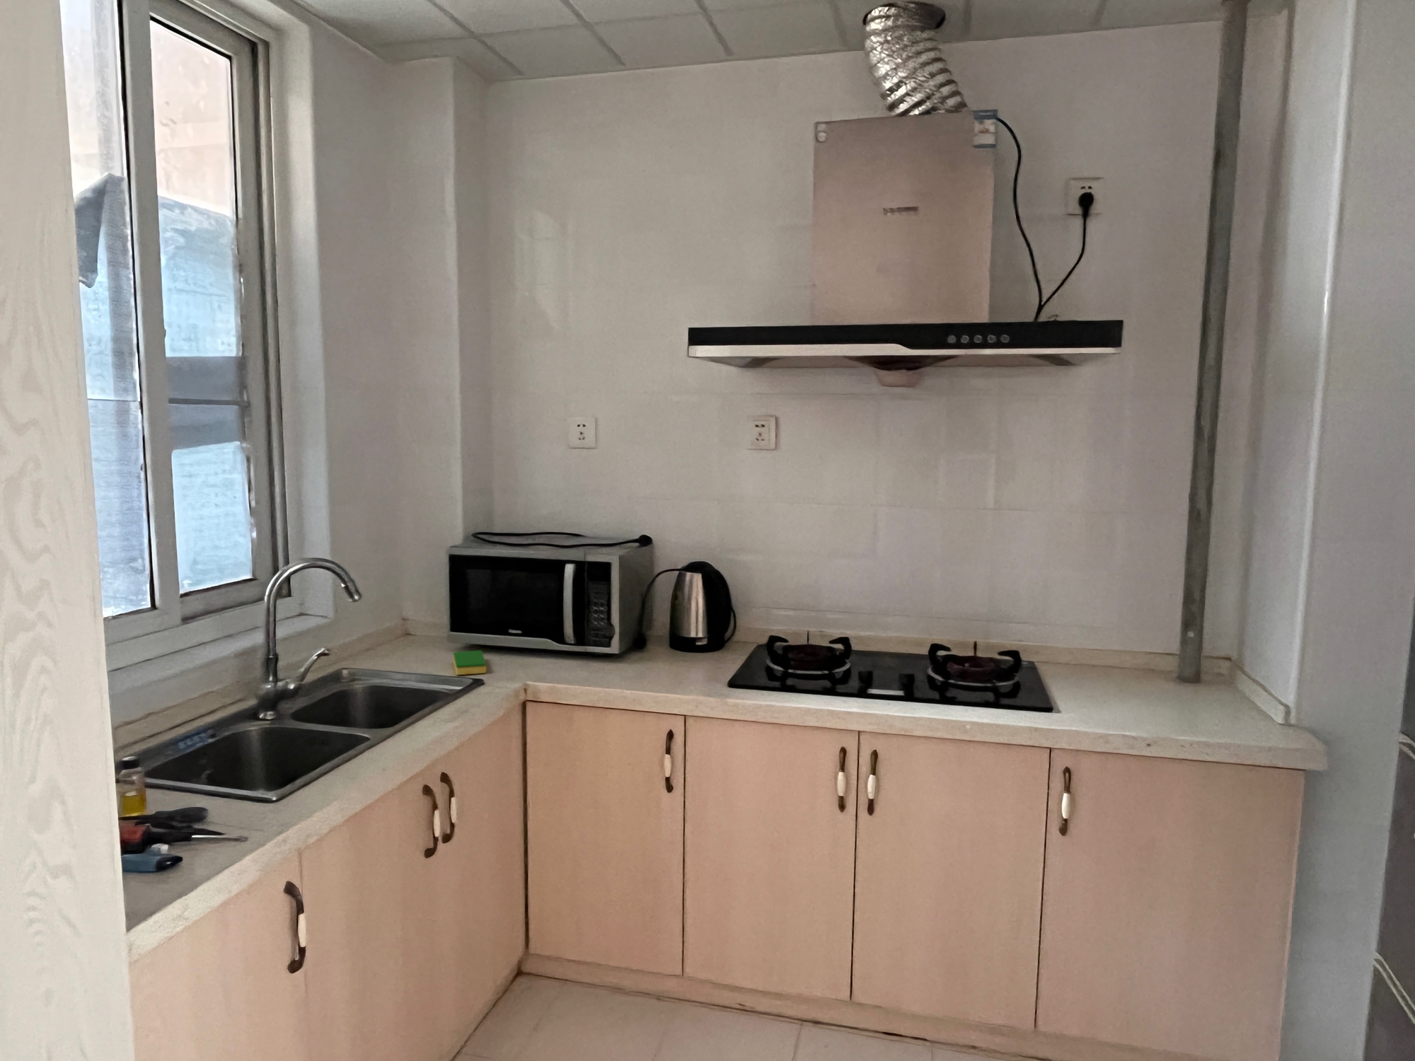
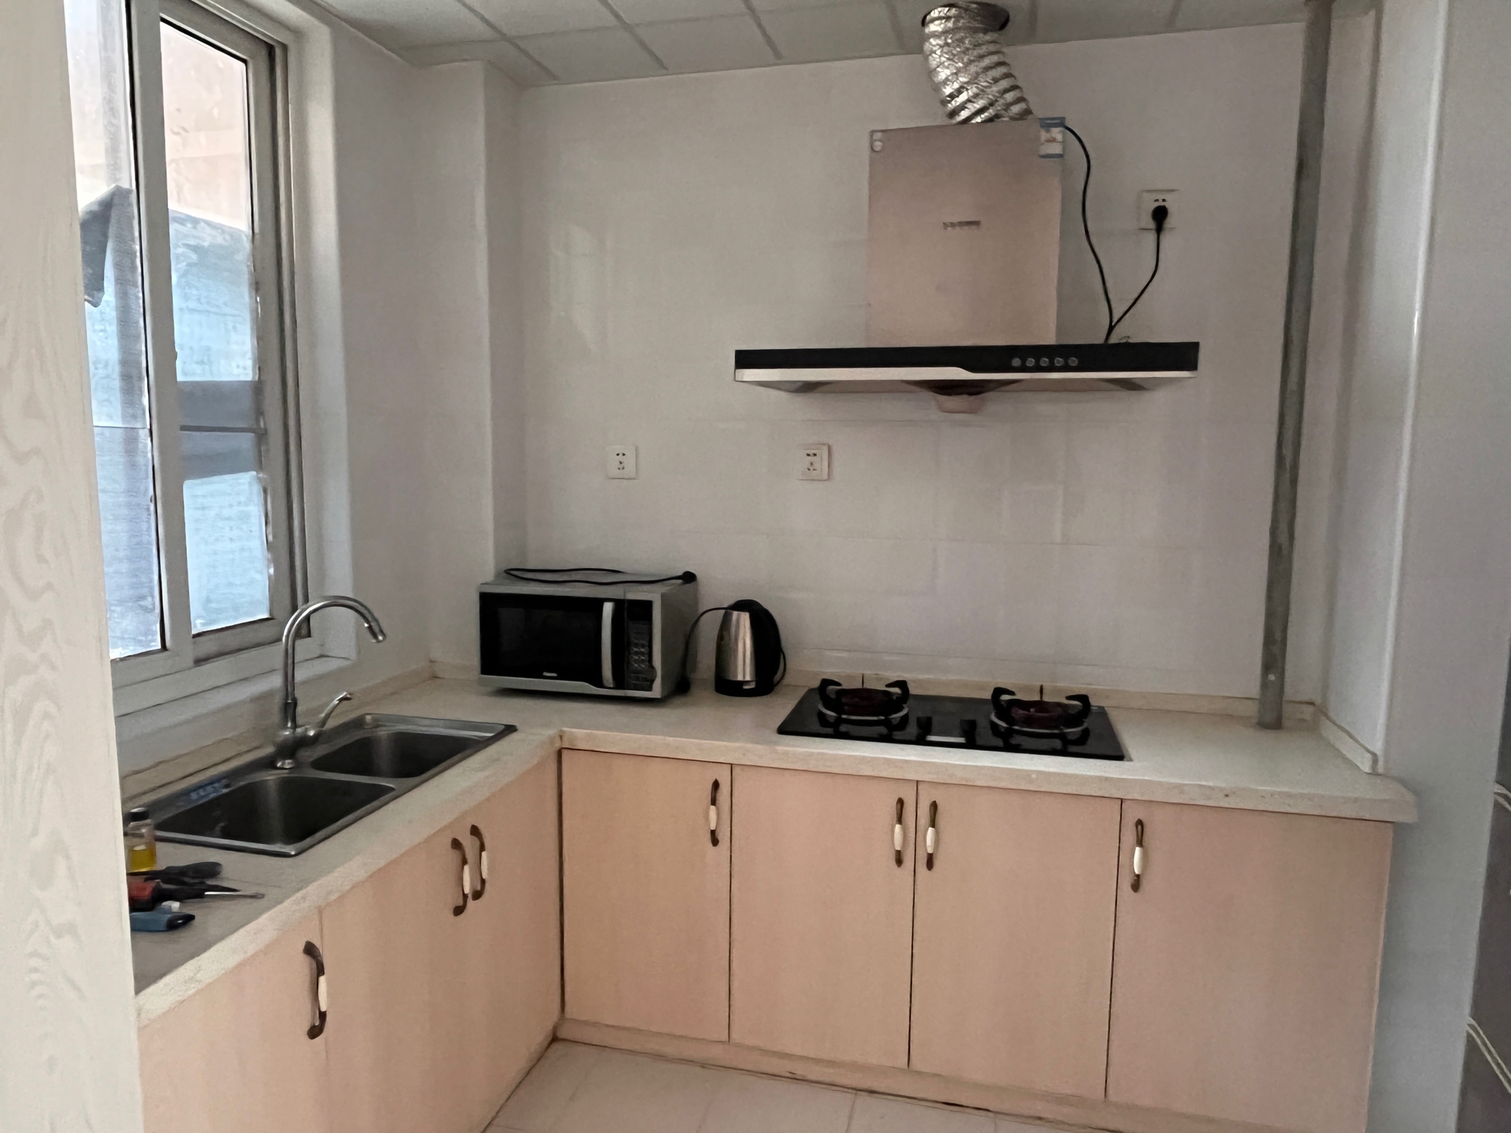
- dish sponge (469, 662)
